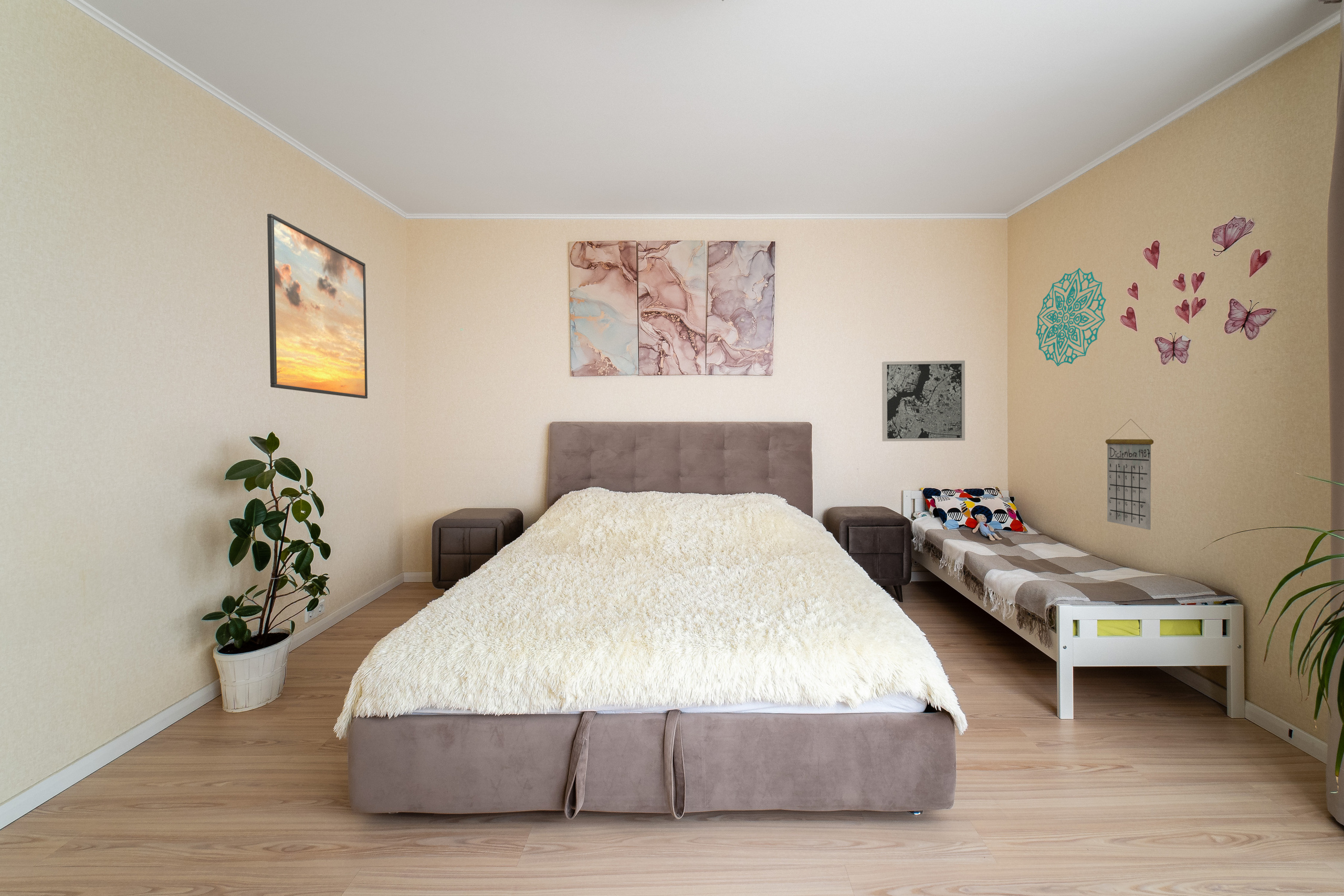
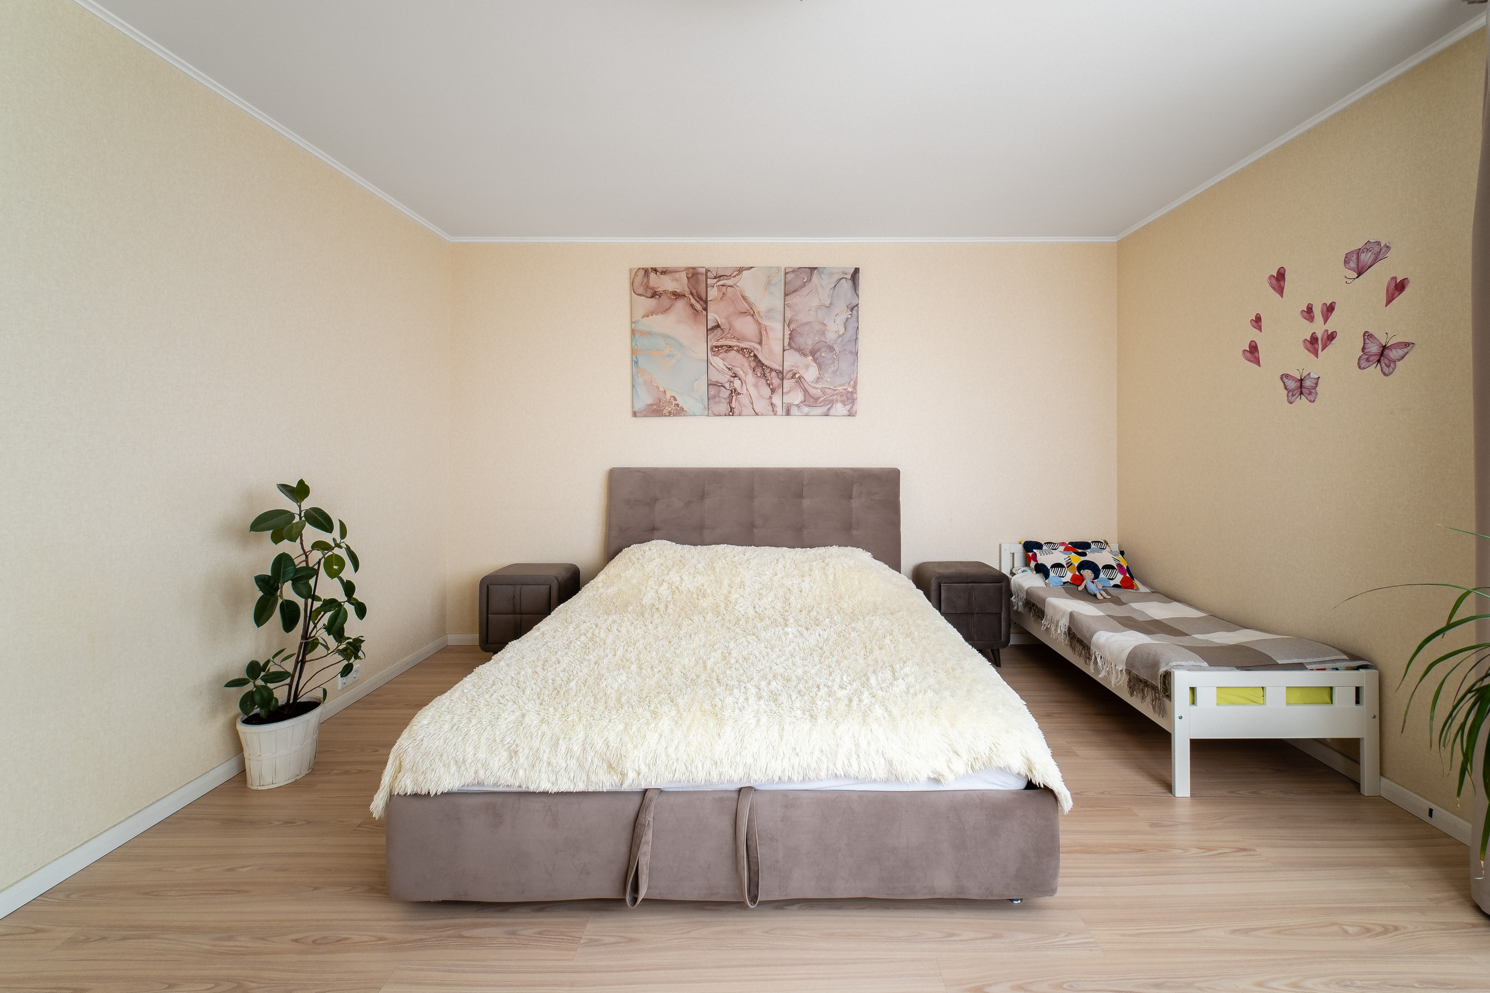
- wall art (923, 401)
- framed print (323, 318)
- wall decoration (1067, 318)
- calendar (1128, 472)
